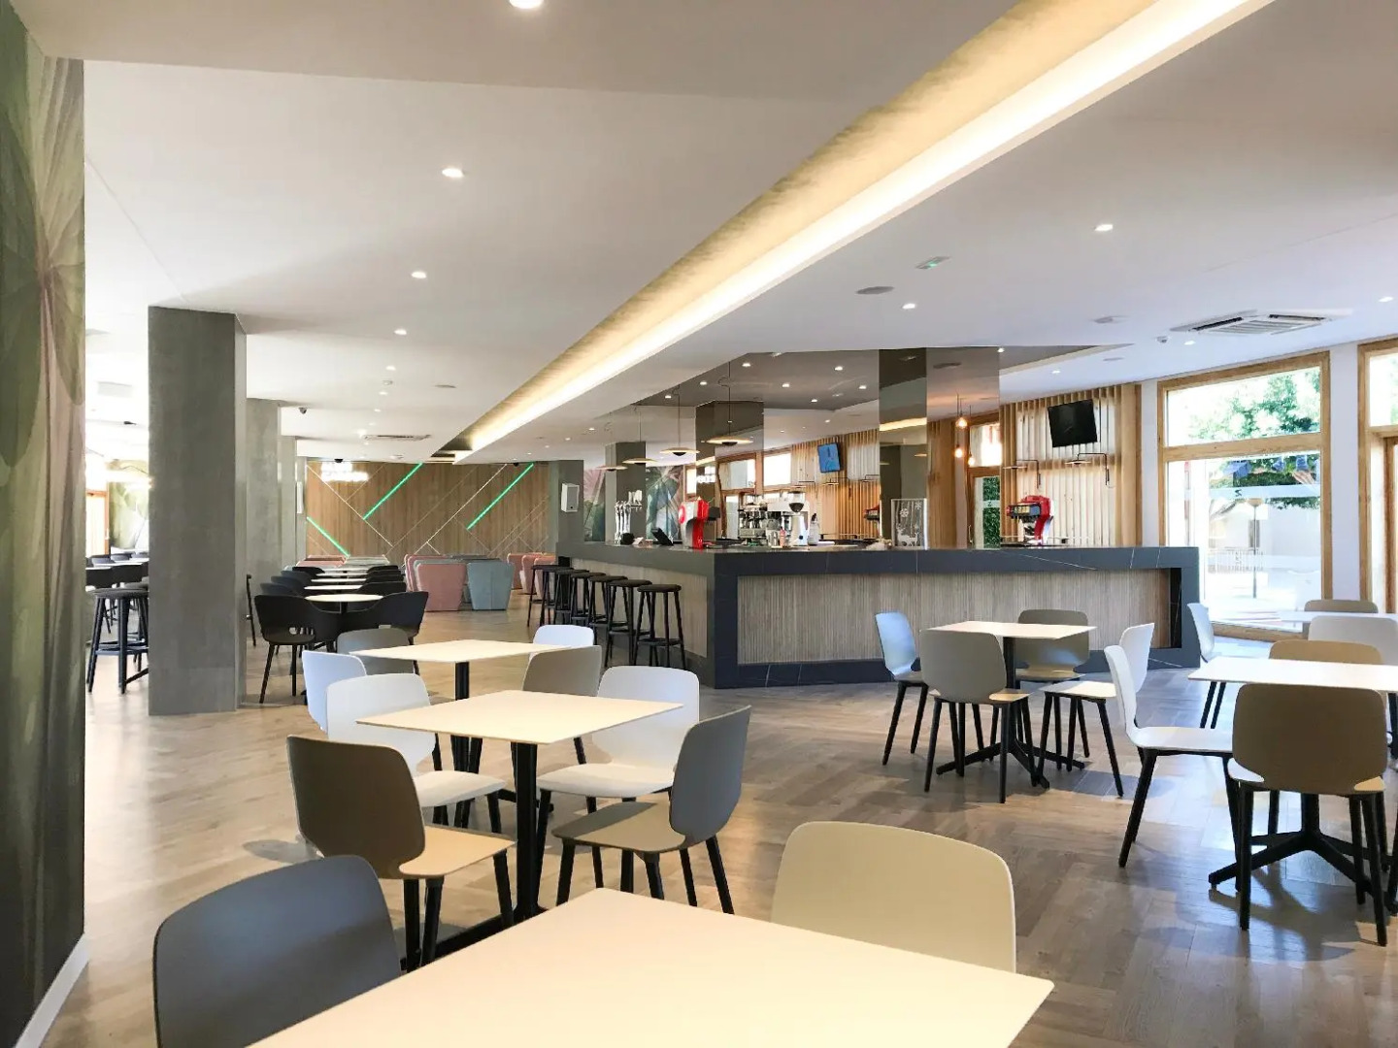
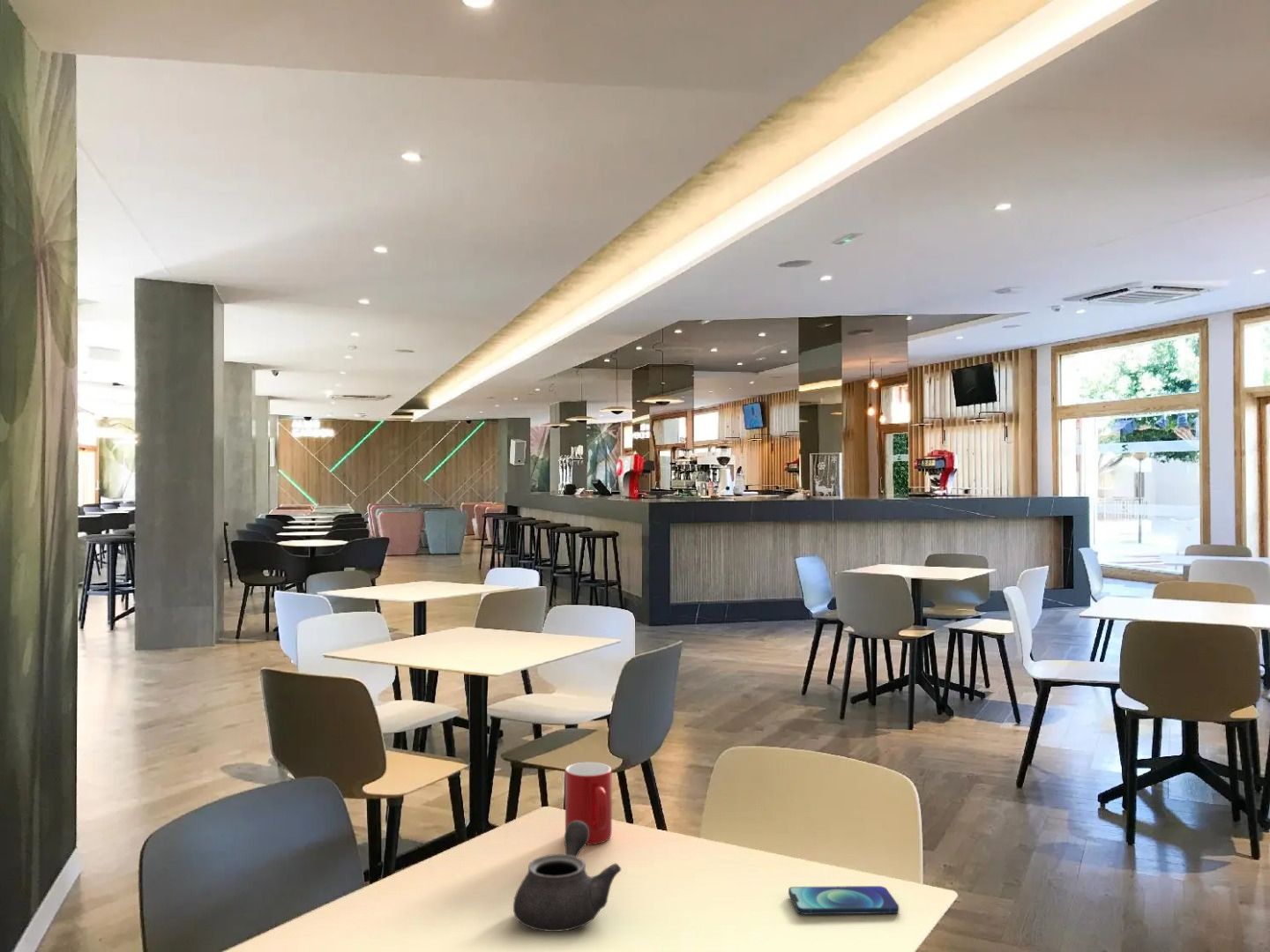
+ smartphone (842, 899)
+ teapot (569, 874)
+ cup (588, 806)
